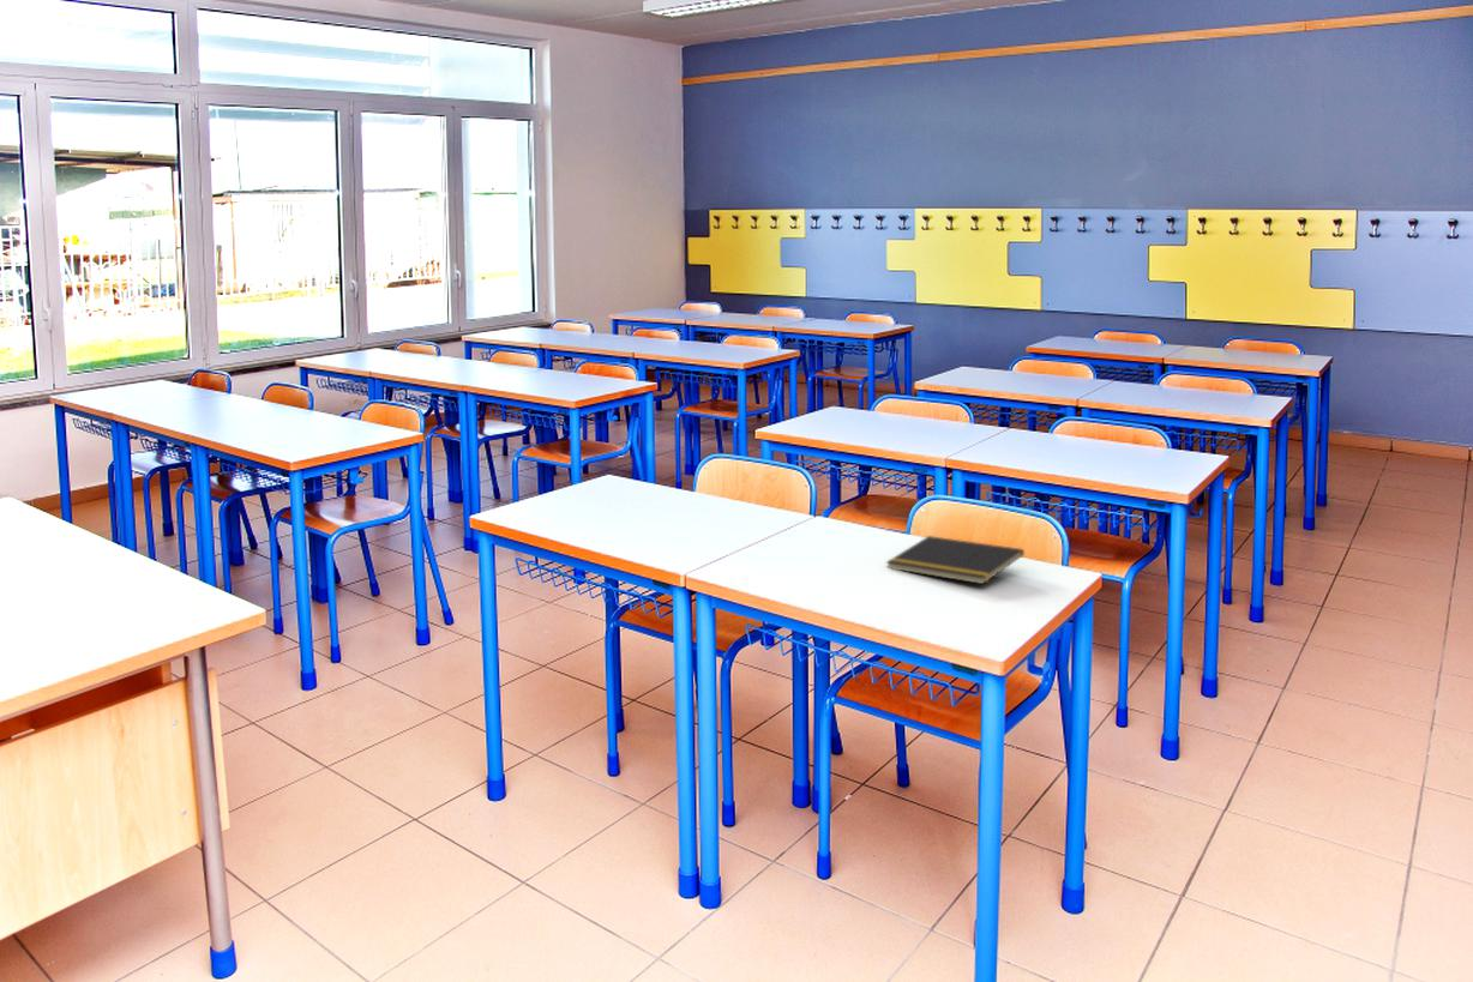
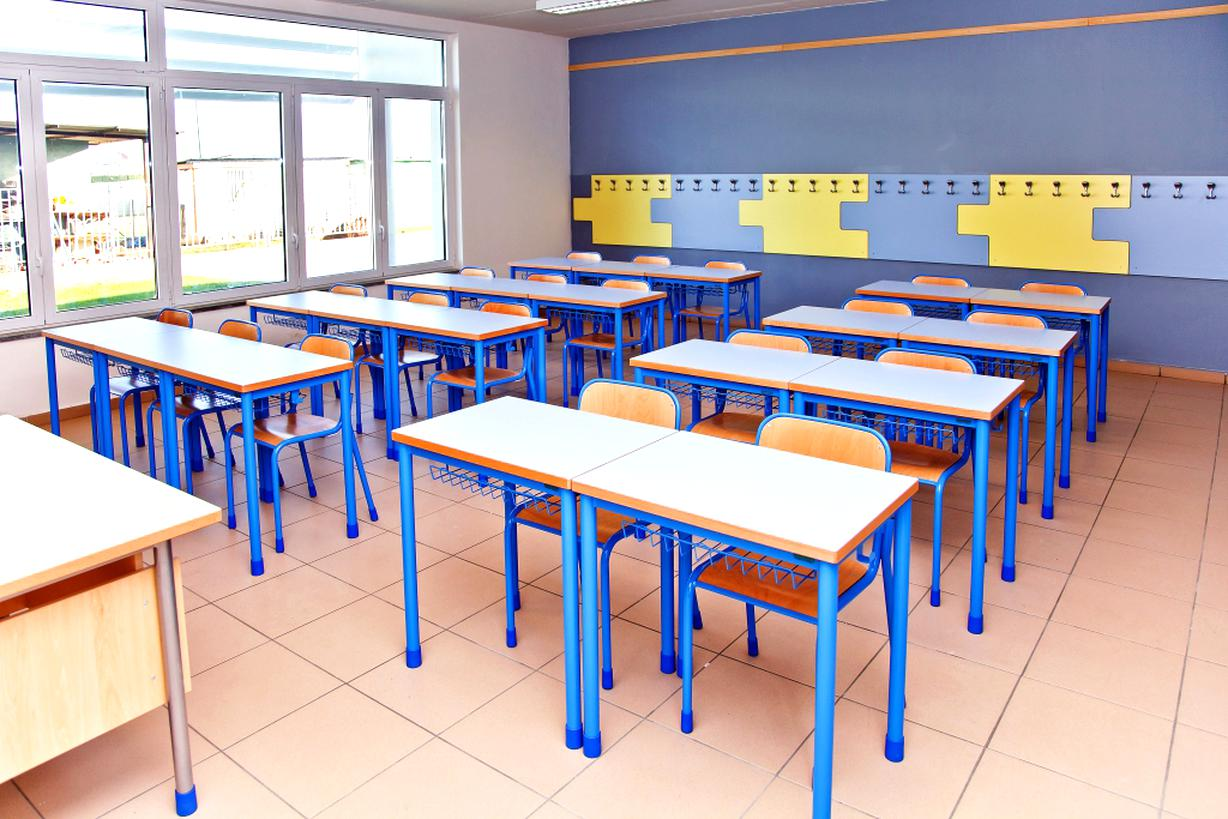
- notepad (954, 559)
